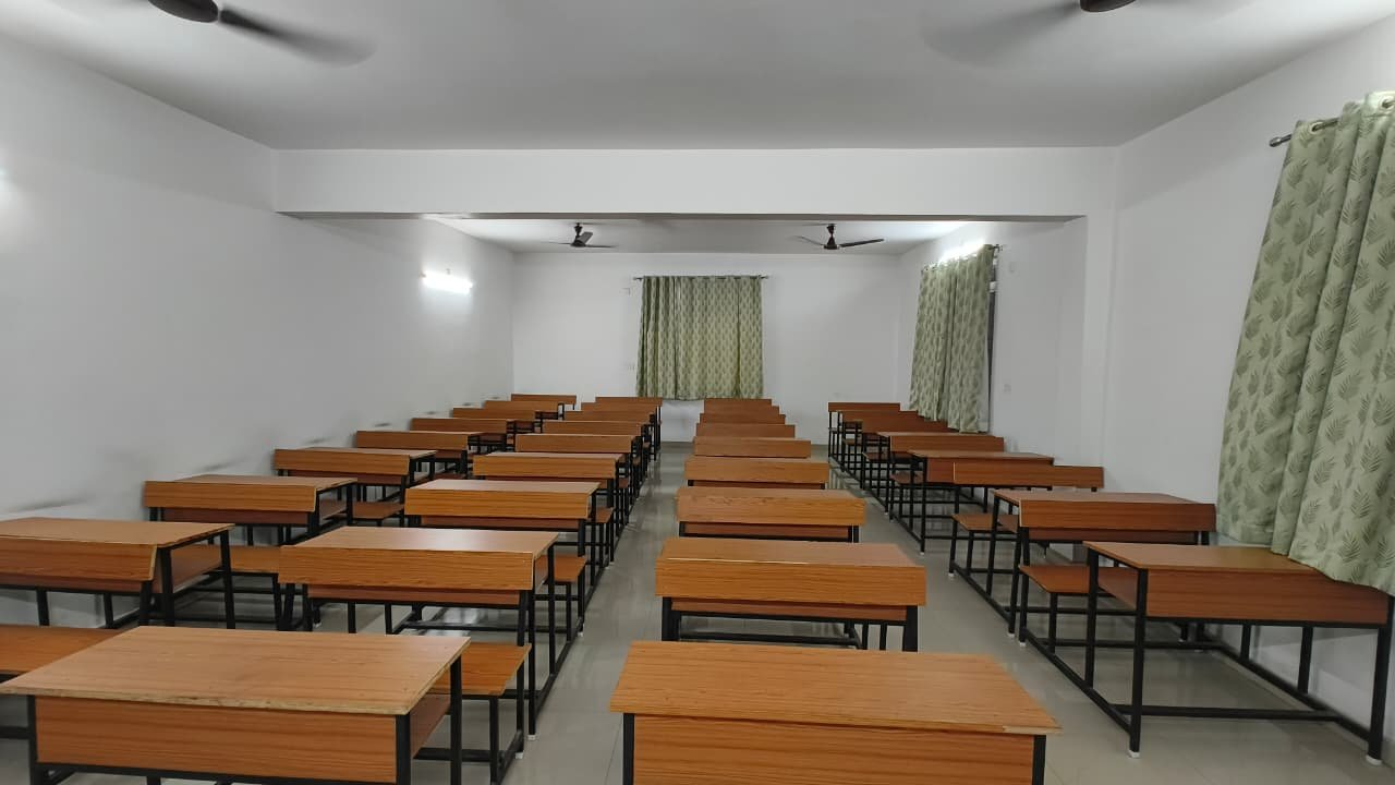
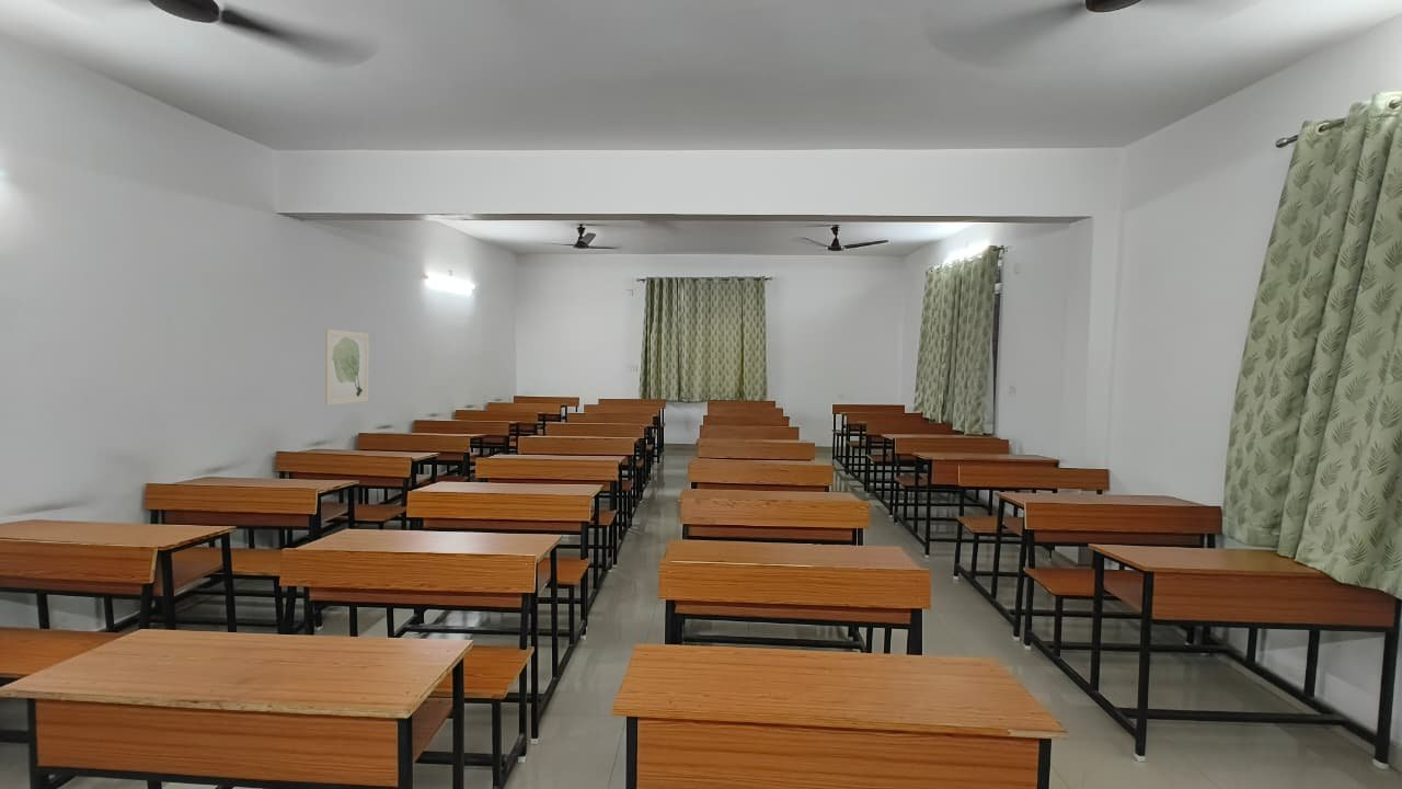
+ wall art (348, 367)
